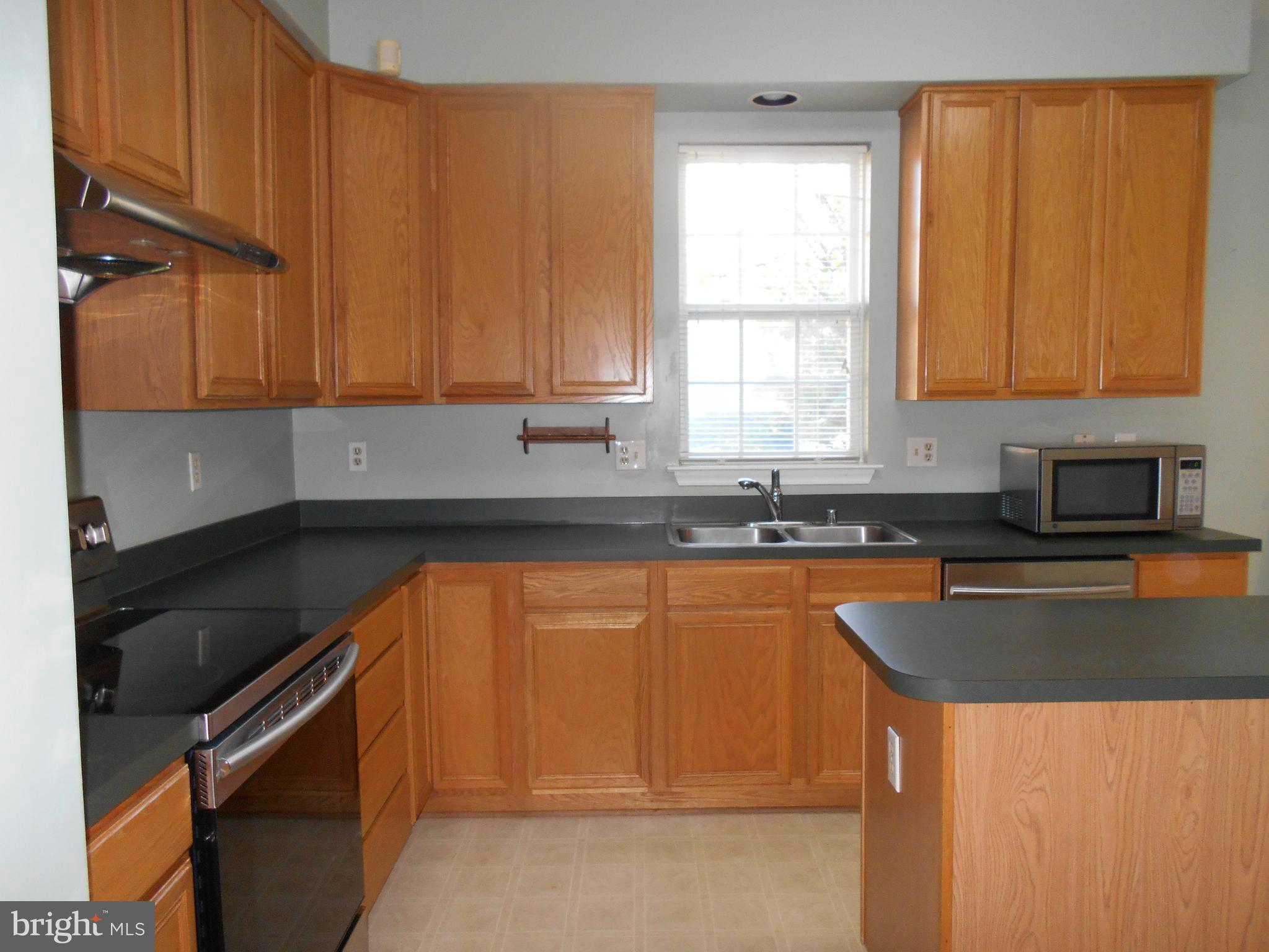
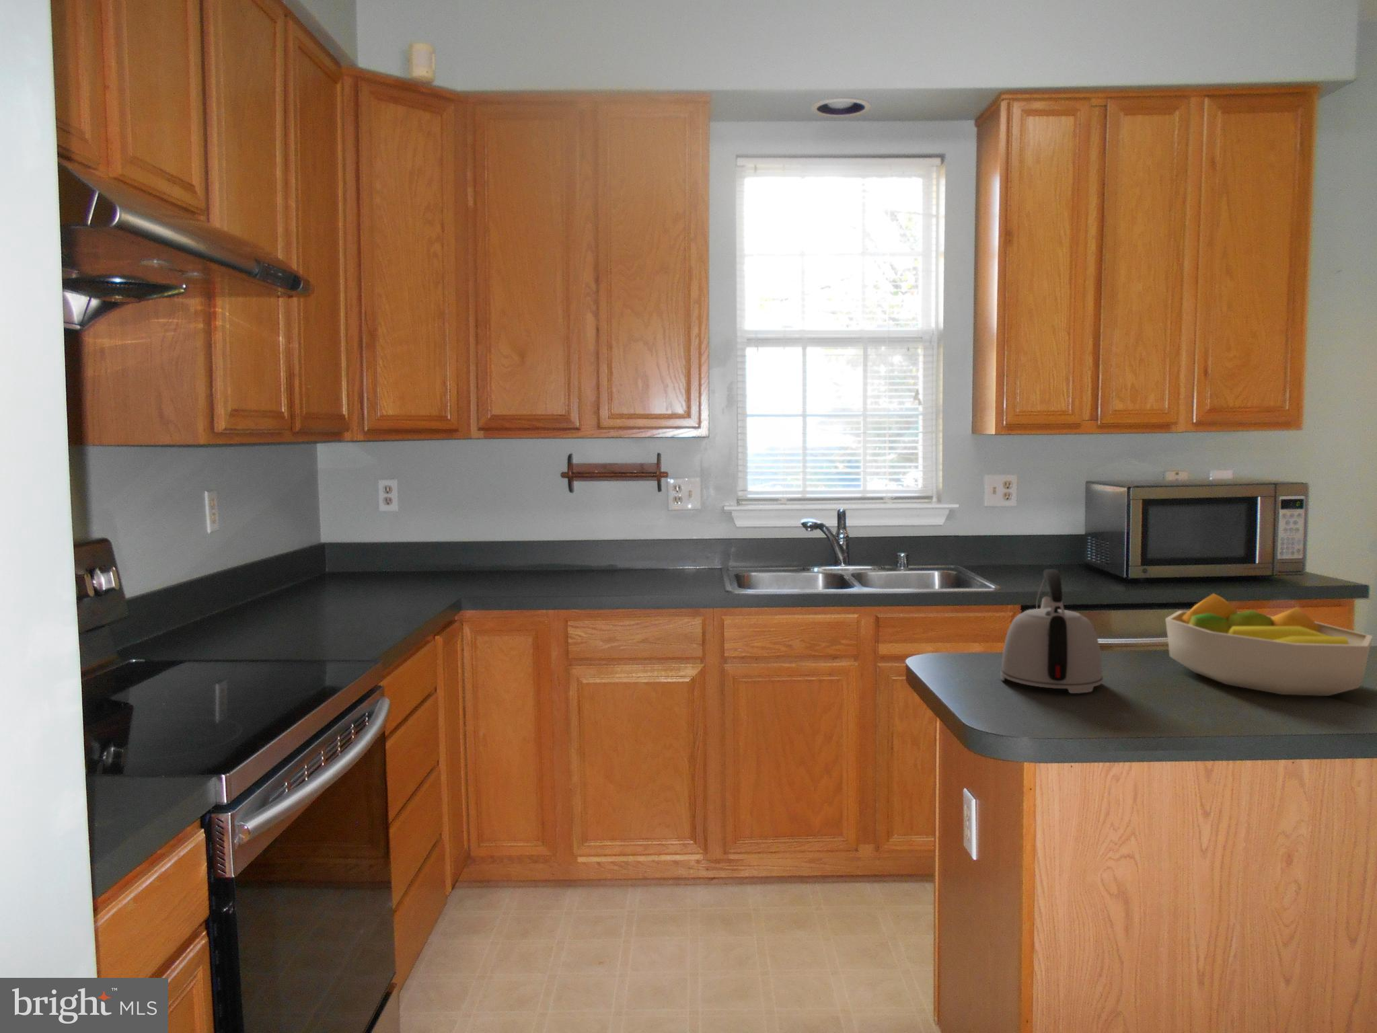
+ fruit bowl (1263, 641)
+ kettle (1051, 625)
